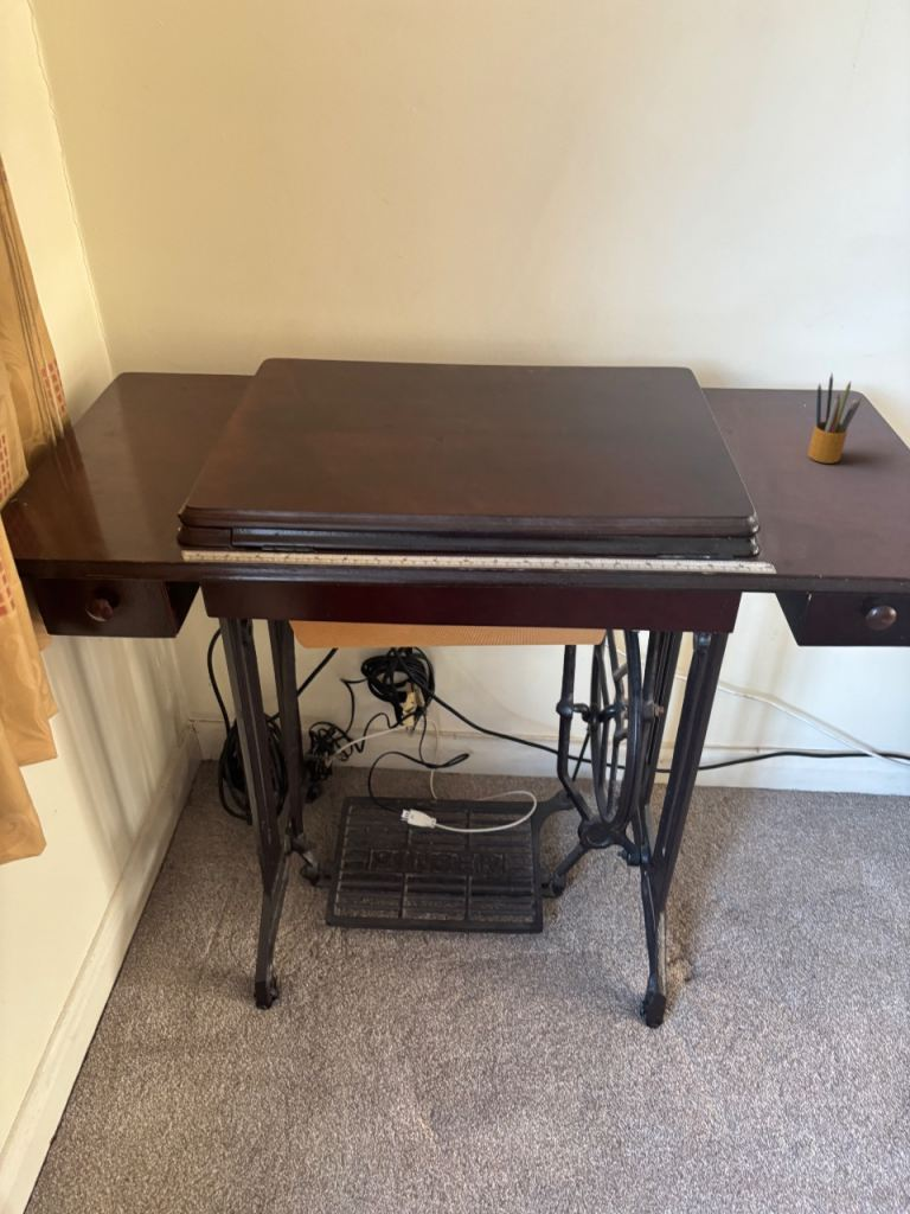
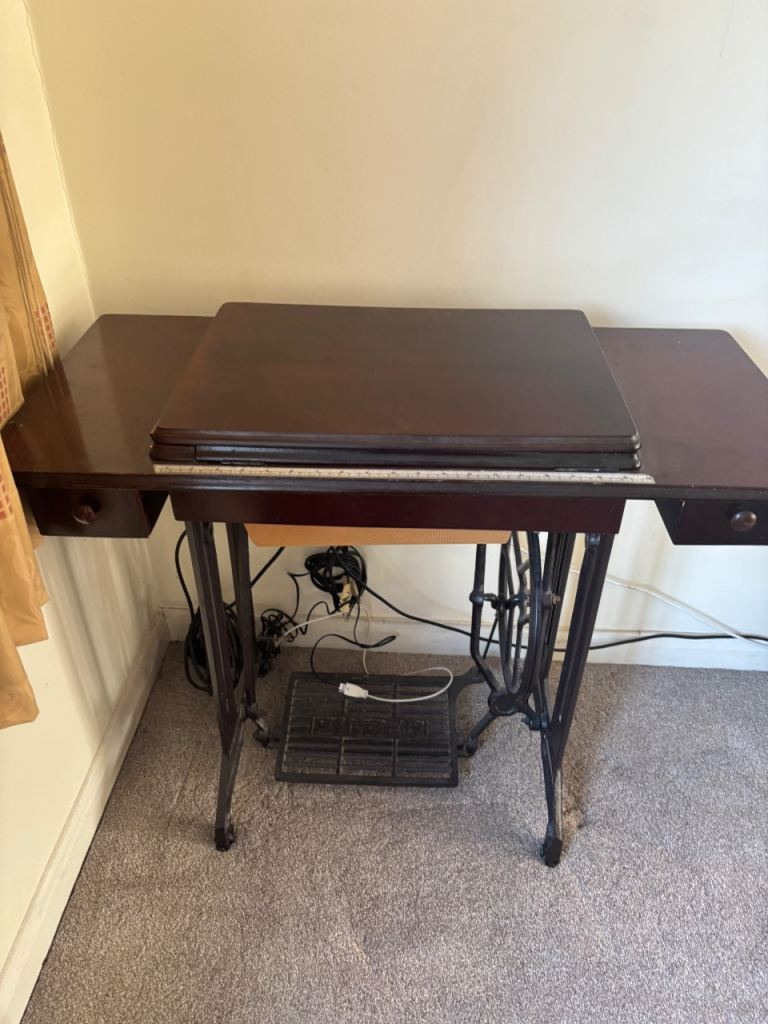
- pencil box (831, 418)
